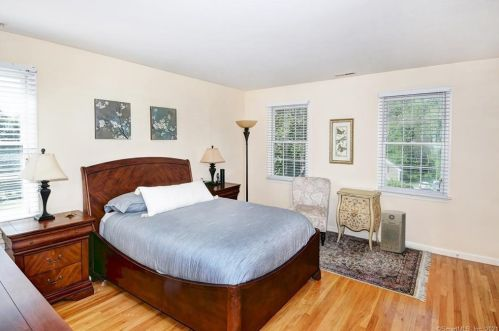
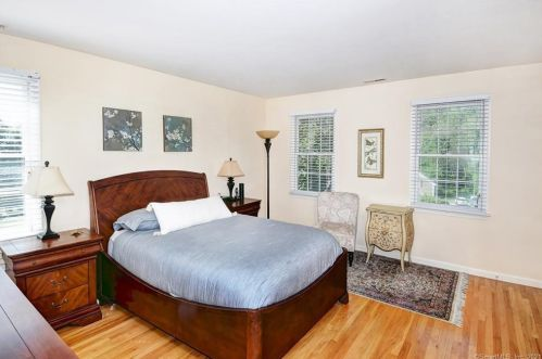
- fan (393, 230)
